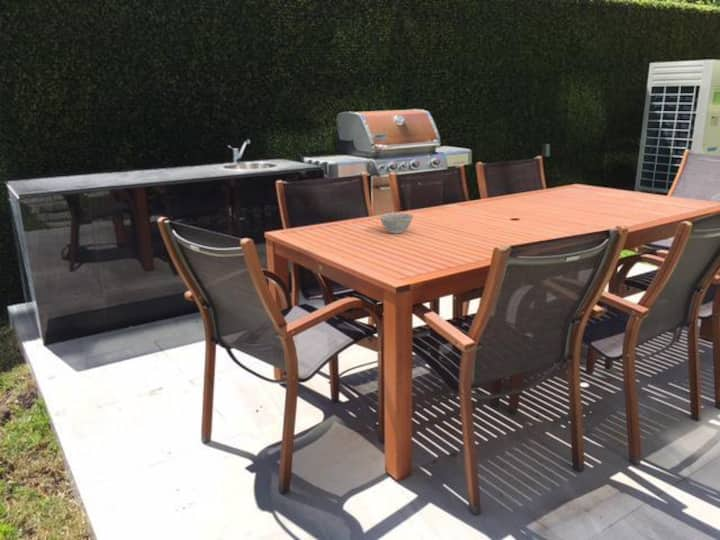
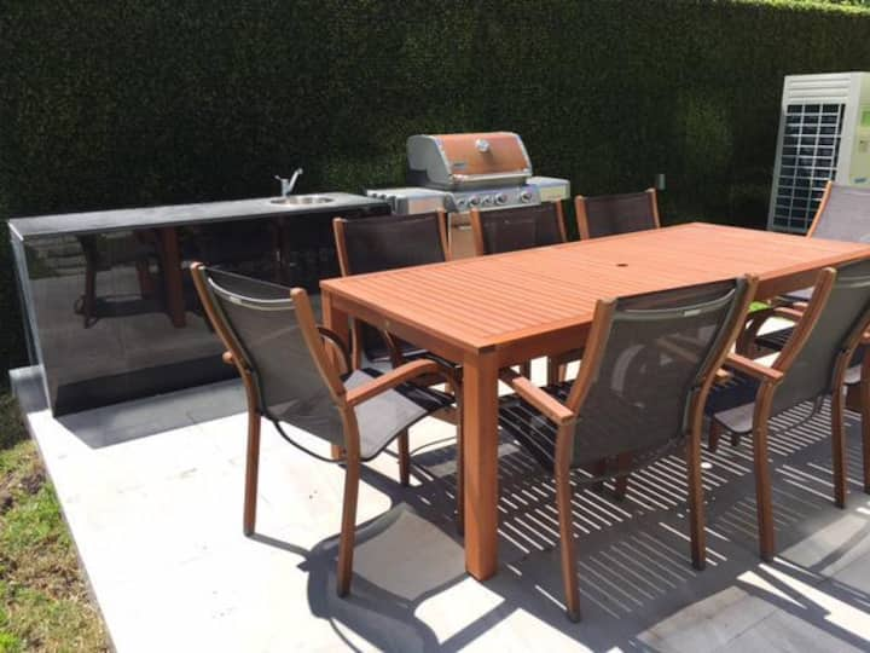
- bowl (396, 224)
